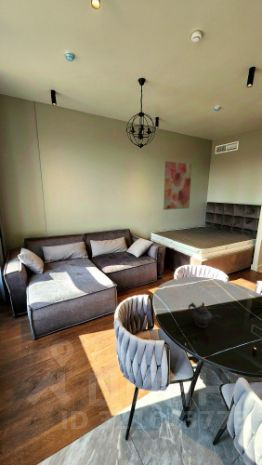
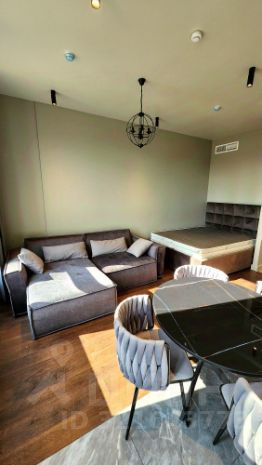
- teapot (203, 313)
- wall art (177, 186)
